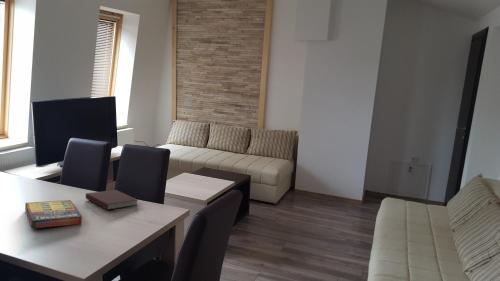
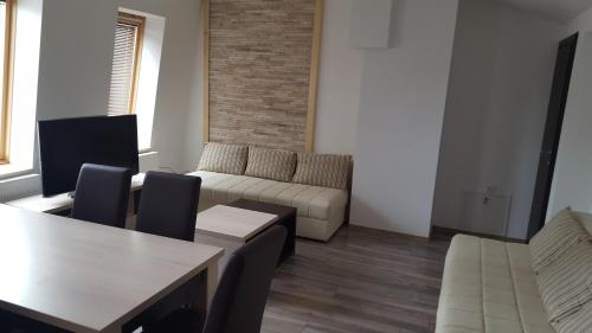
- notebook (111, 199)
- game compilation box (52, 212)
